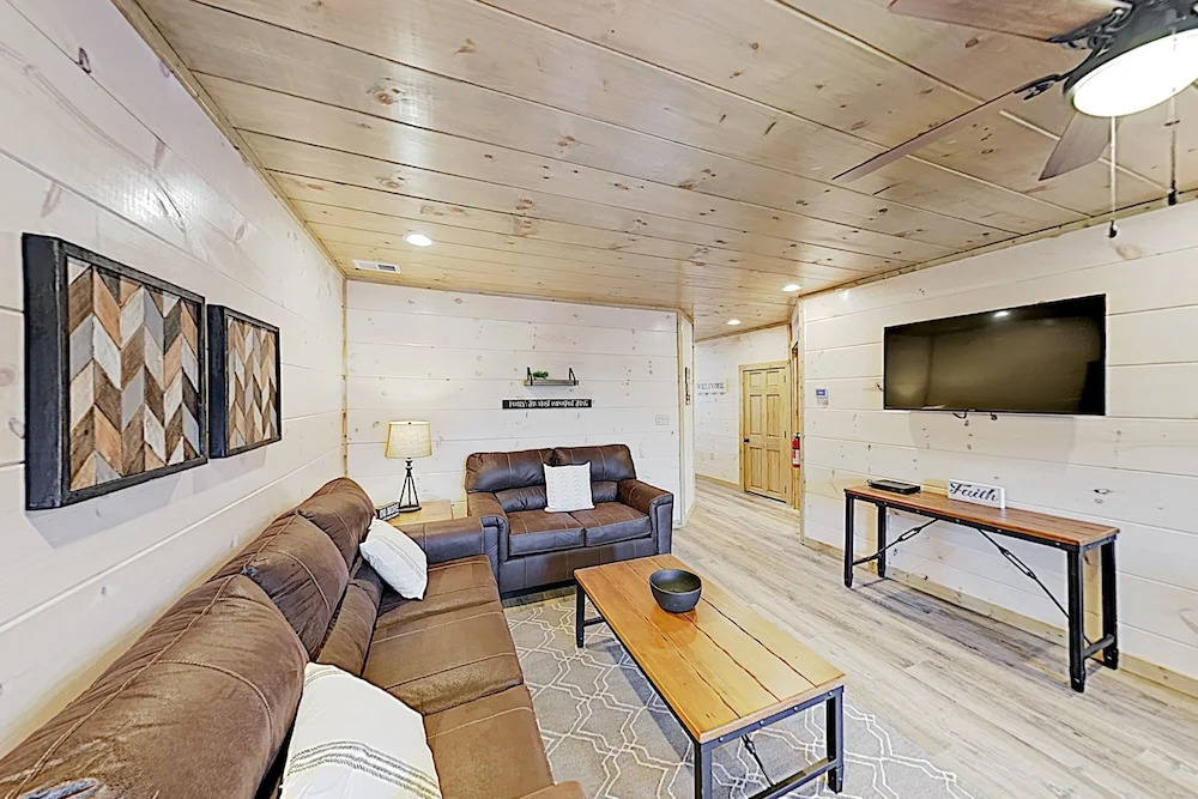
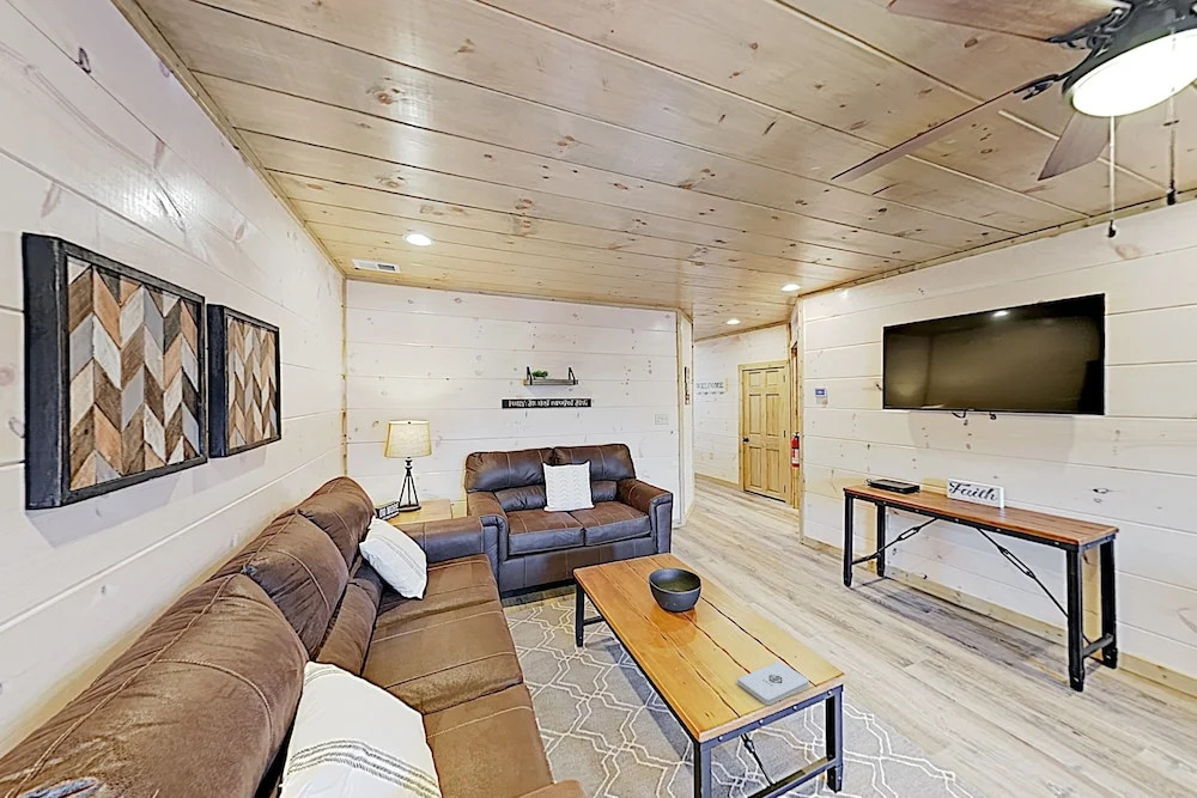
+ notepad (773, 682)
